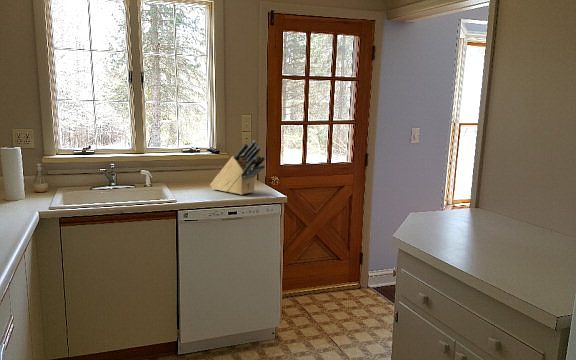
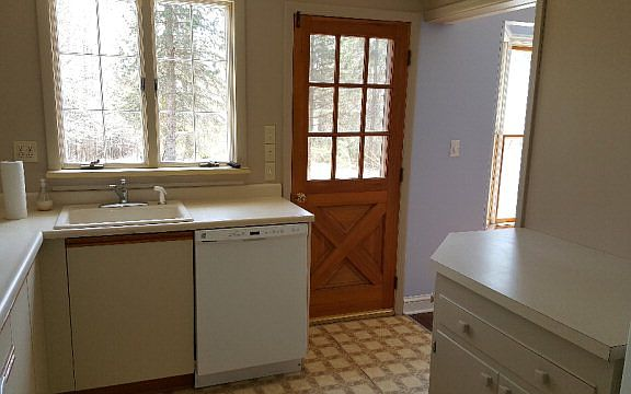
- knife block (237, 165)
